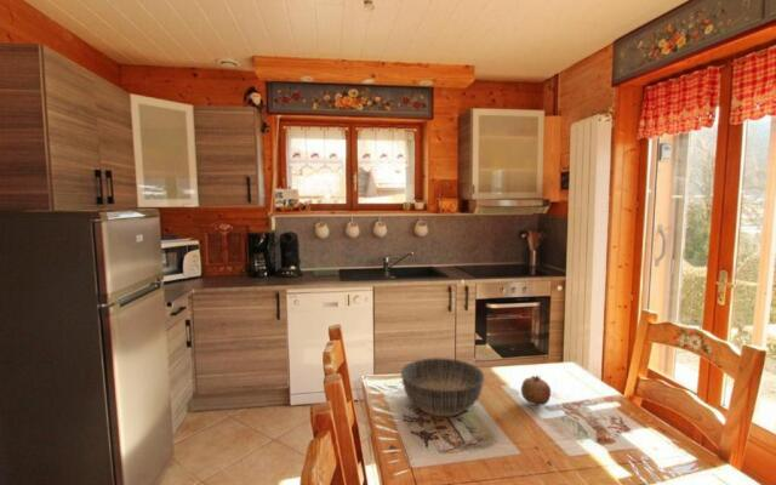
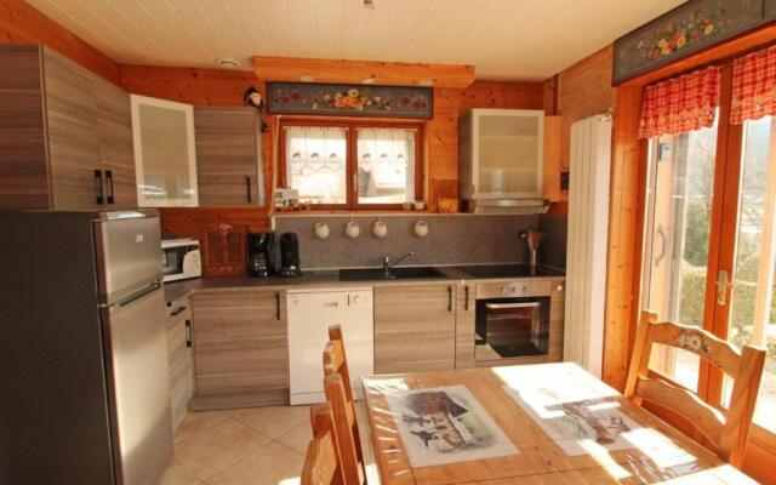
- fruit (535, 389)
- bowl (441, 388)
